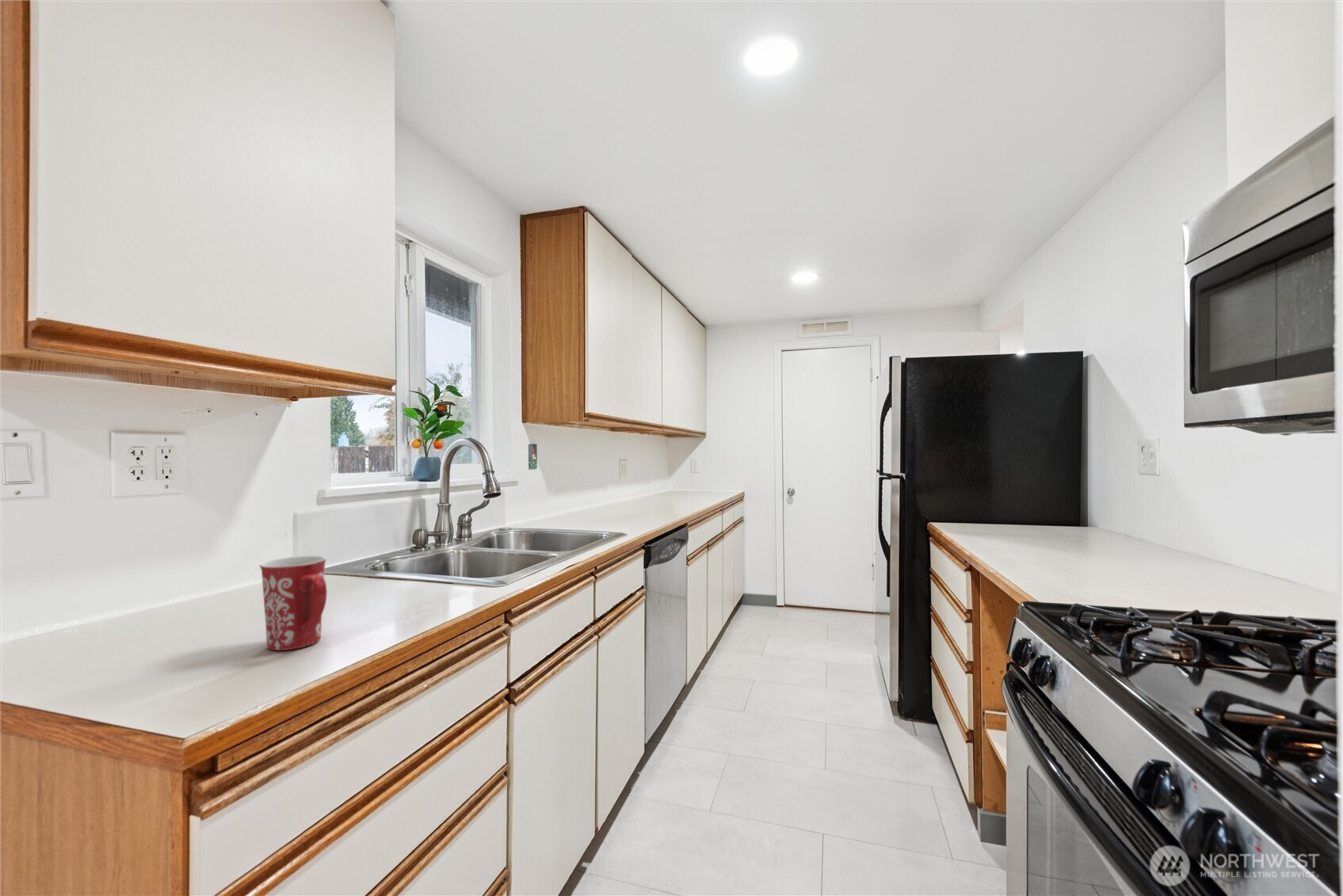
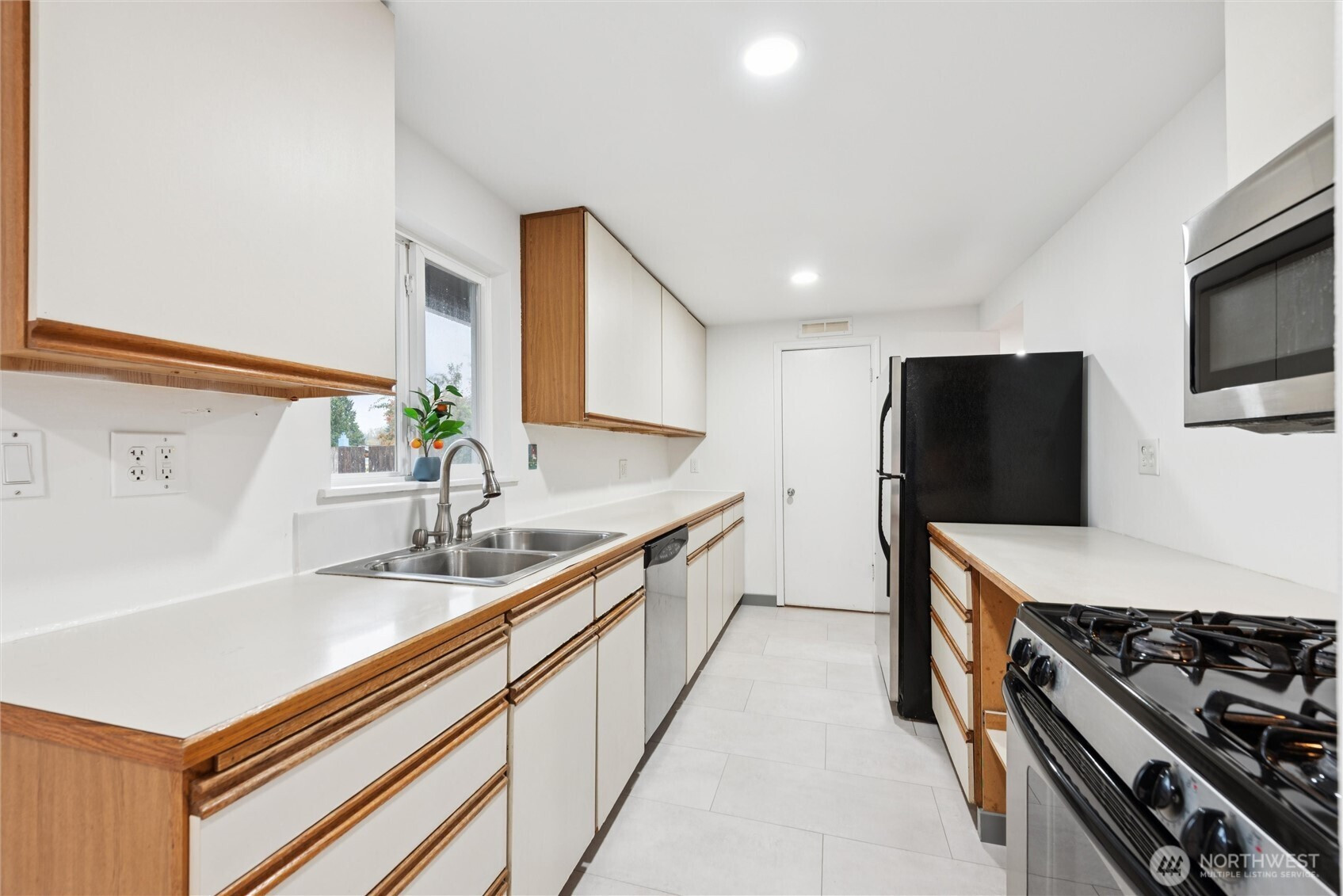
- mug (300, 603)
